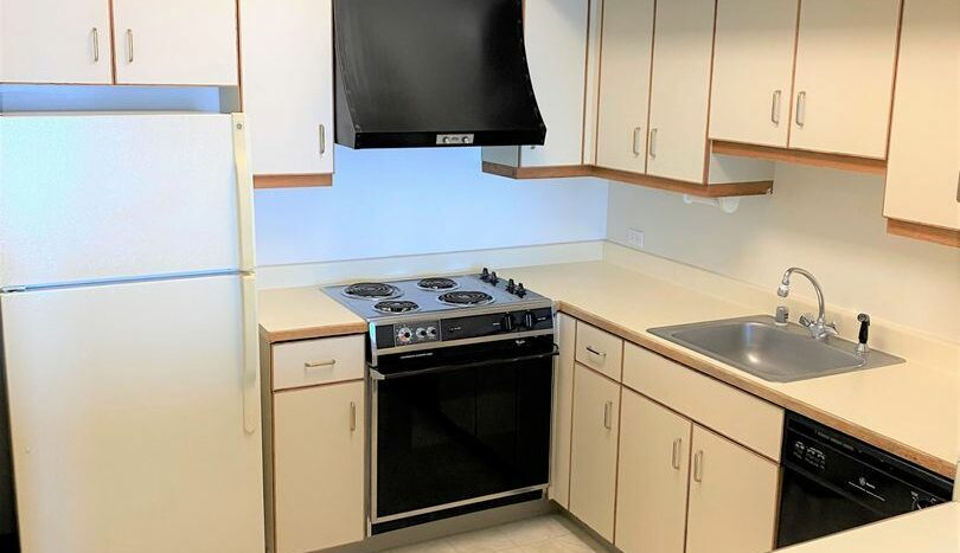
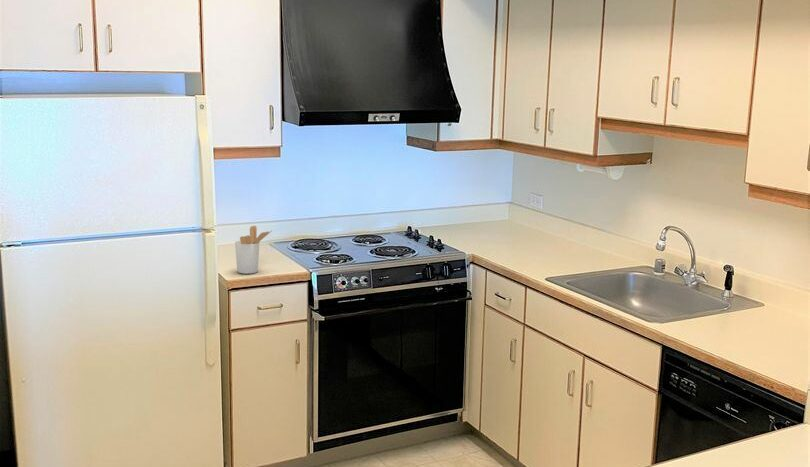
+ utensil holder (253, 249)
